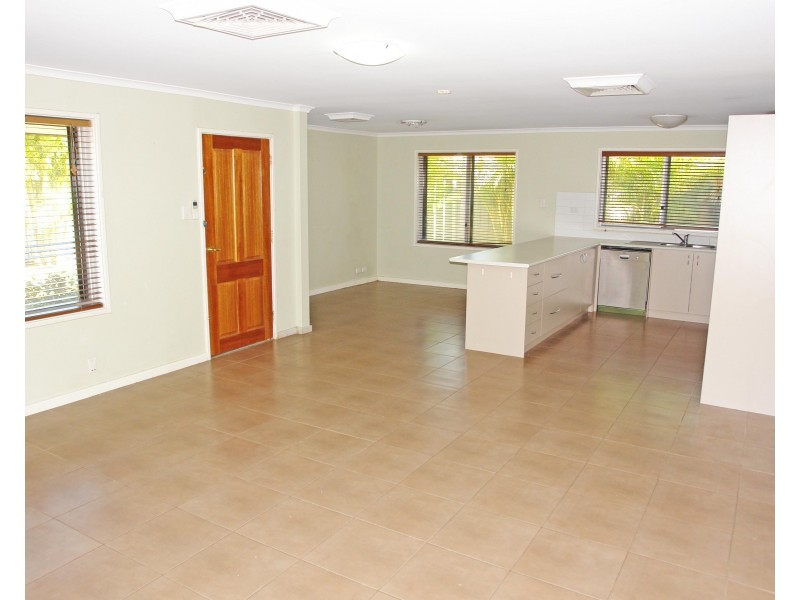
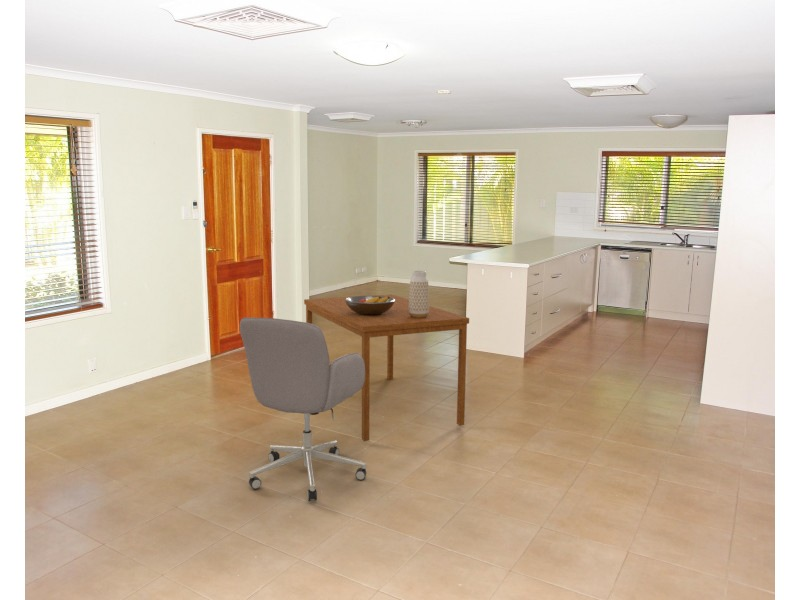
+ dining table (387, 358)
+ fruit bowl (369, 304)
+ vase (419, 294)
+ chair (307, 393)
